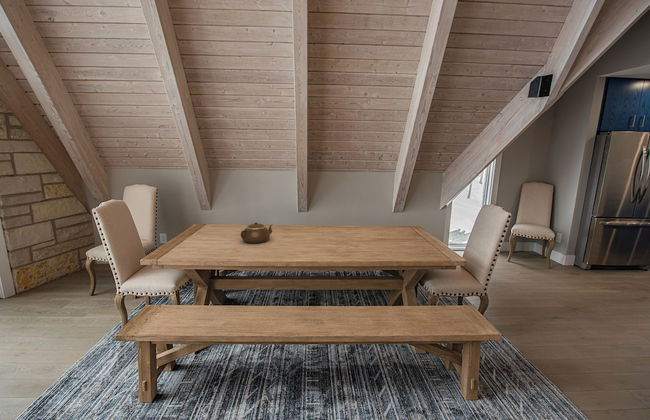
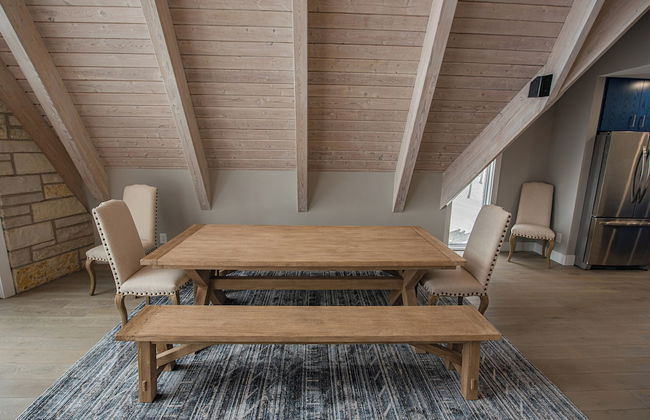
- teapot (256, 231)
